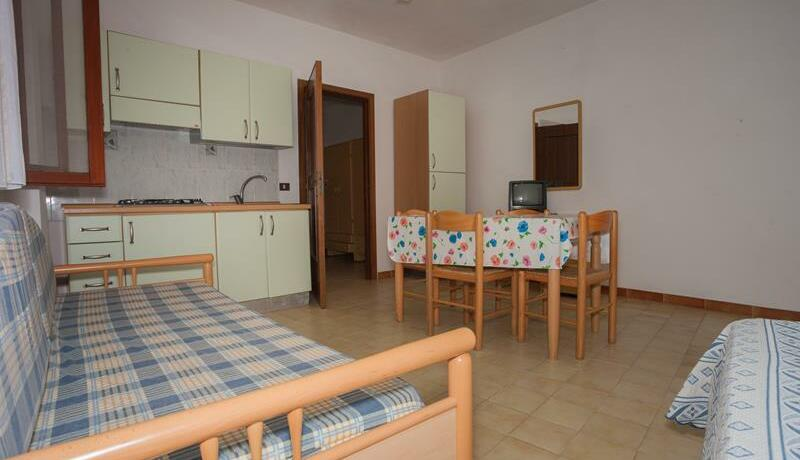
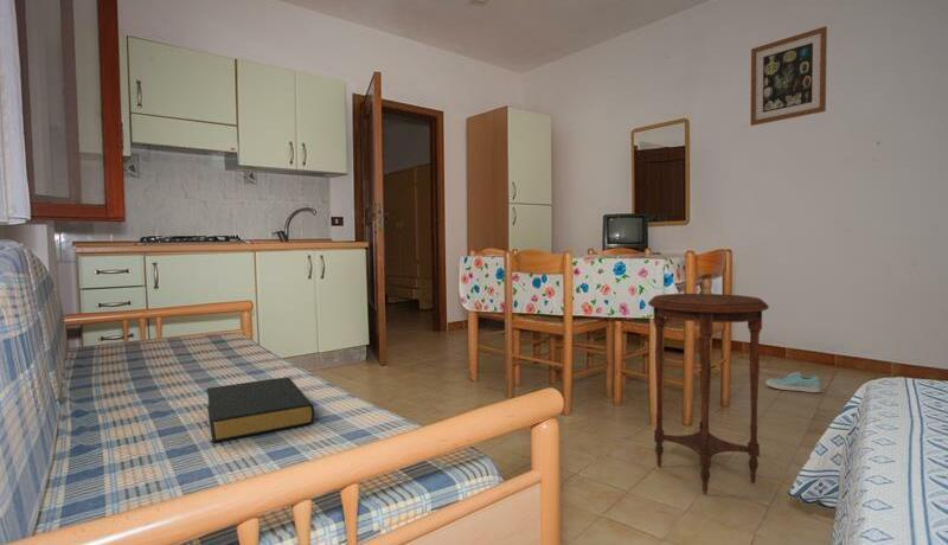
+ hardback book (257, 404)
+ sneaker (792, 379)
+ wall art (786, 78)
+ side table (704, 386)
